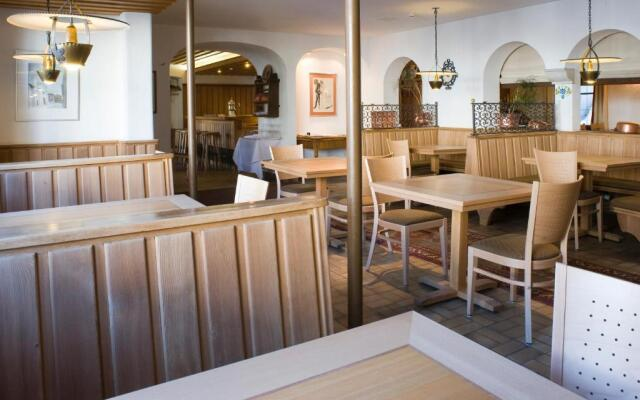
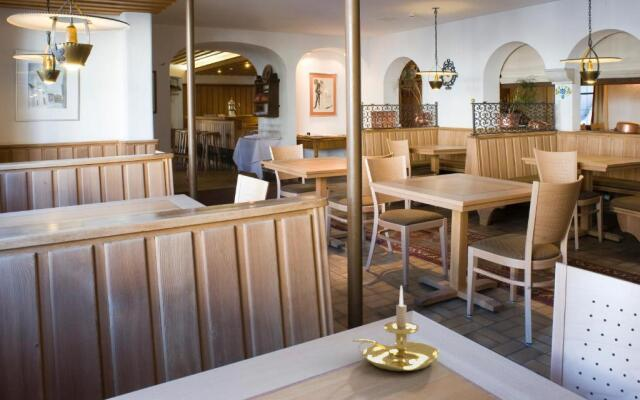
+ candle holder (395, 323)
